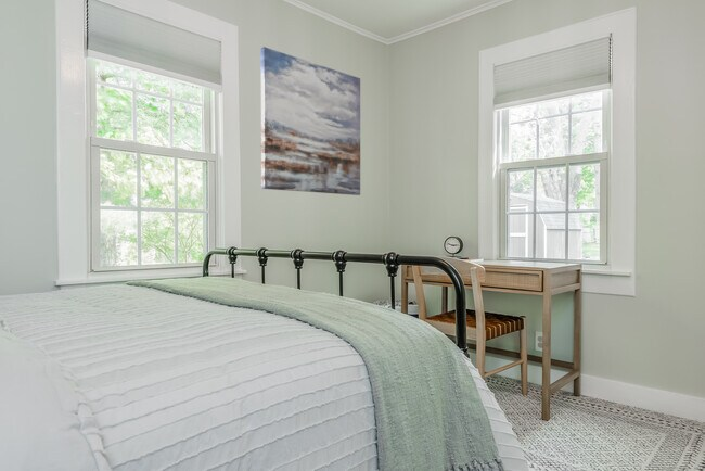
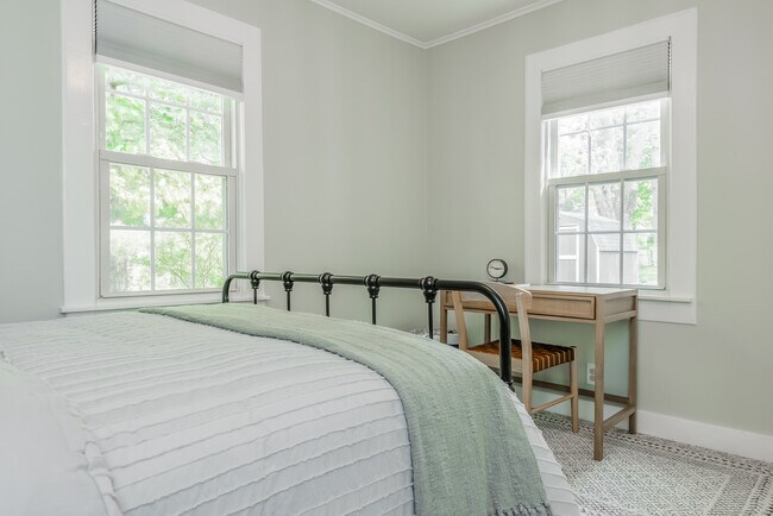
- wall art (315, 128)
